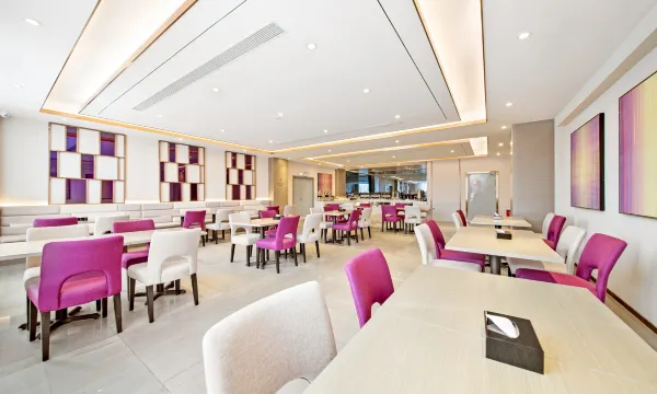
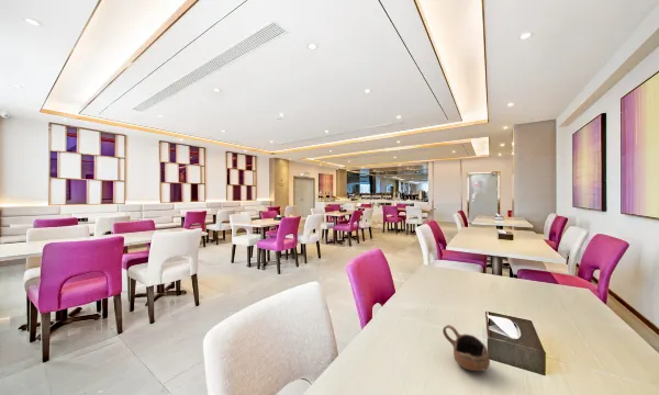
+ cup (467, 346)
